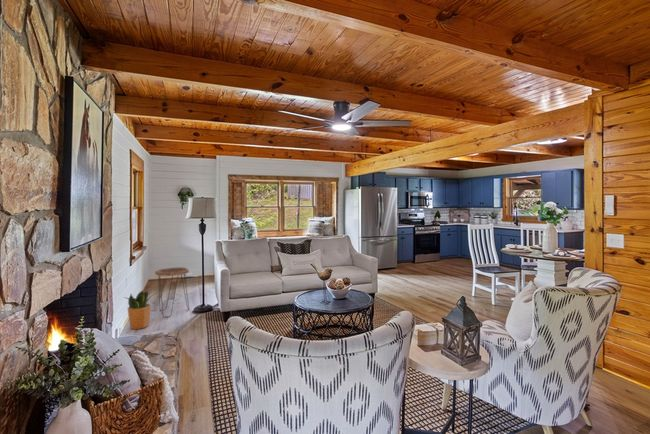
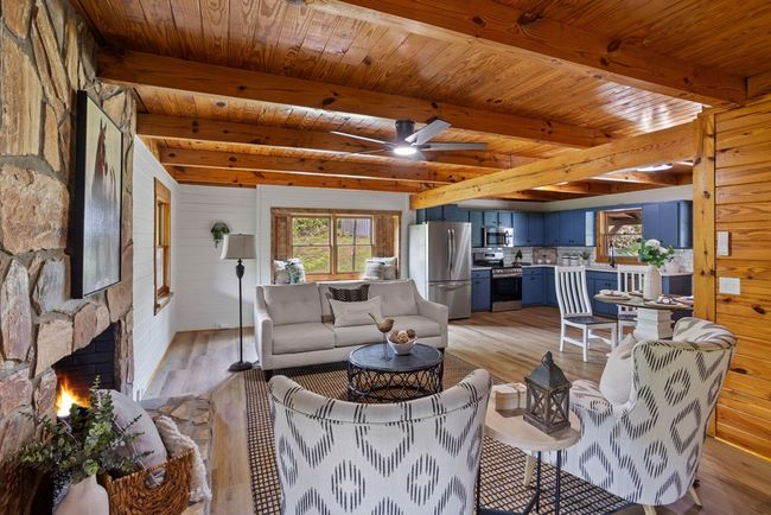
- side table (175, 291)
- potted plant (141, 308)
